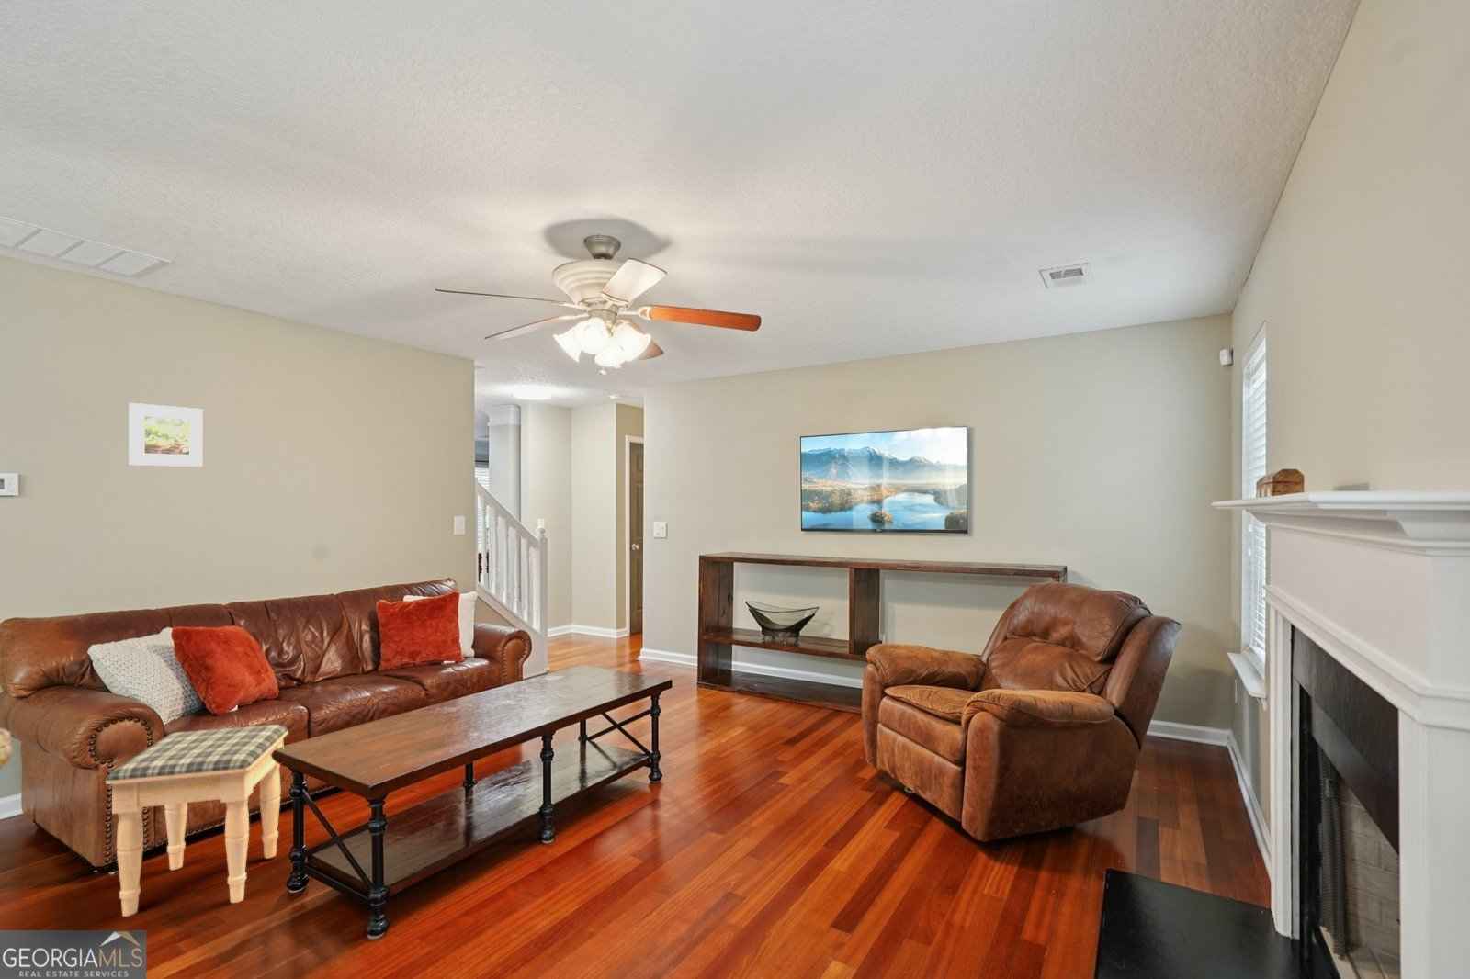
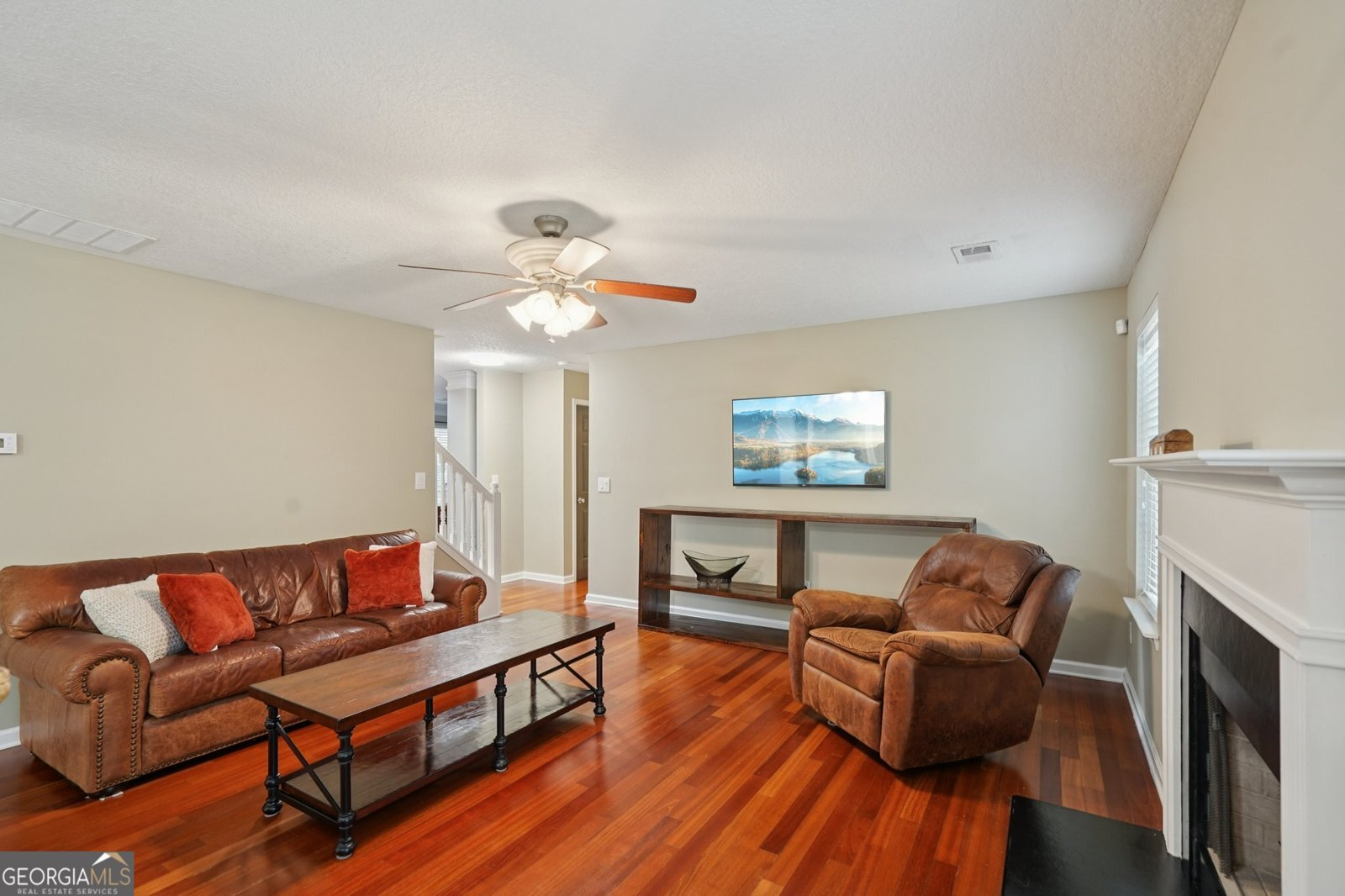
- footstool (204, 800)
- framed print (166, 435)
